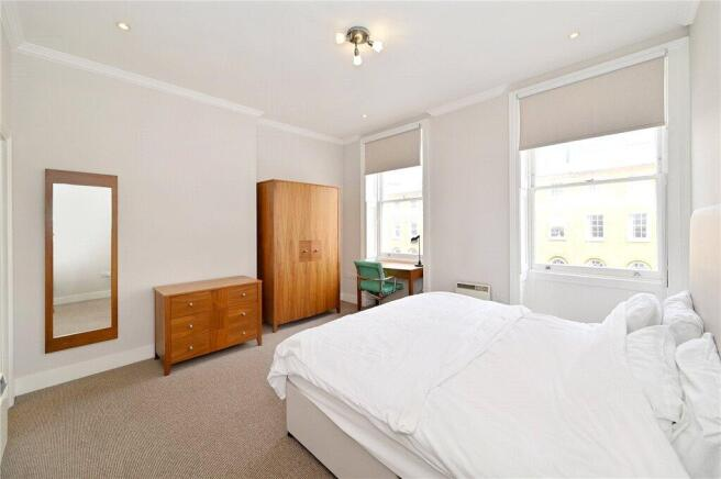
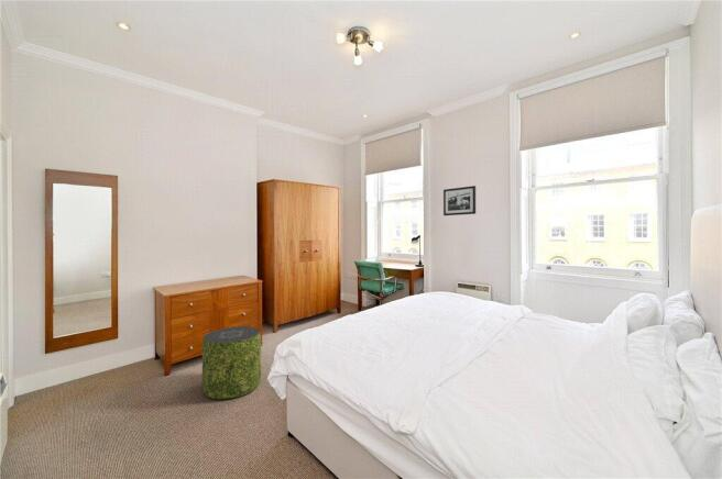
+ pouf (232, 359)
+ picture frame (459, 201)
